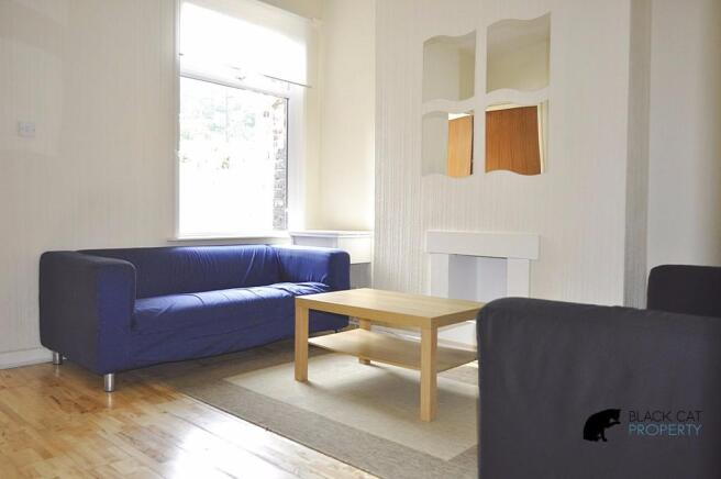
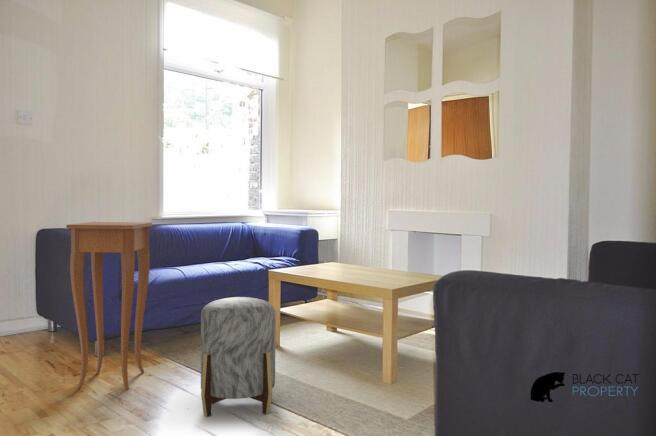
+ stool (238, 351)
+ side table (102, 302)
